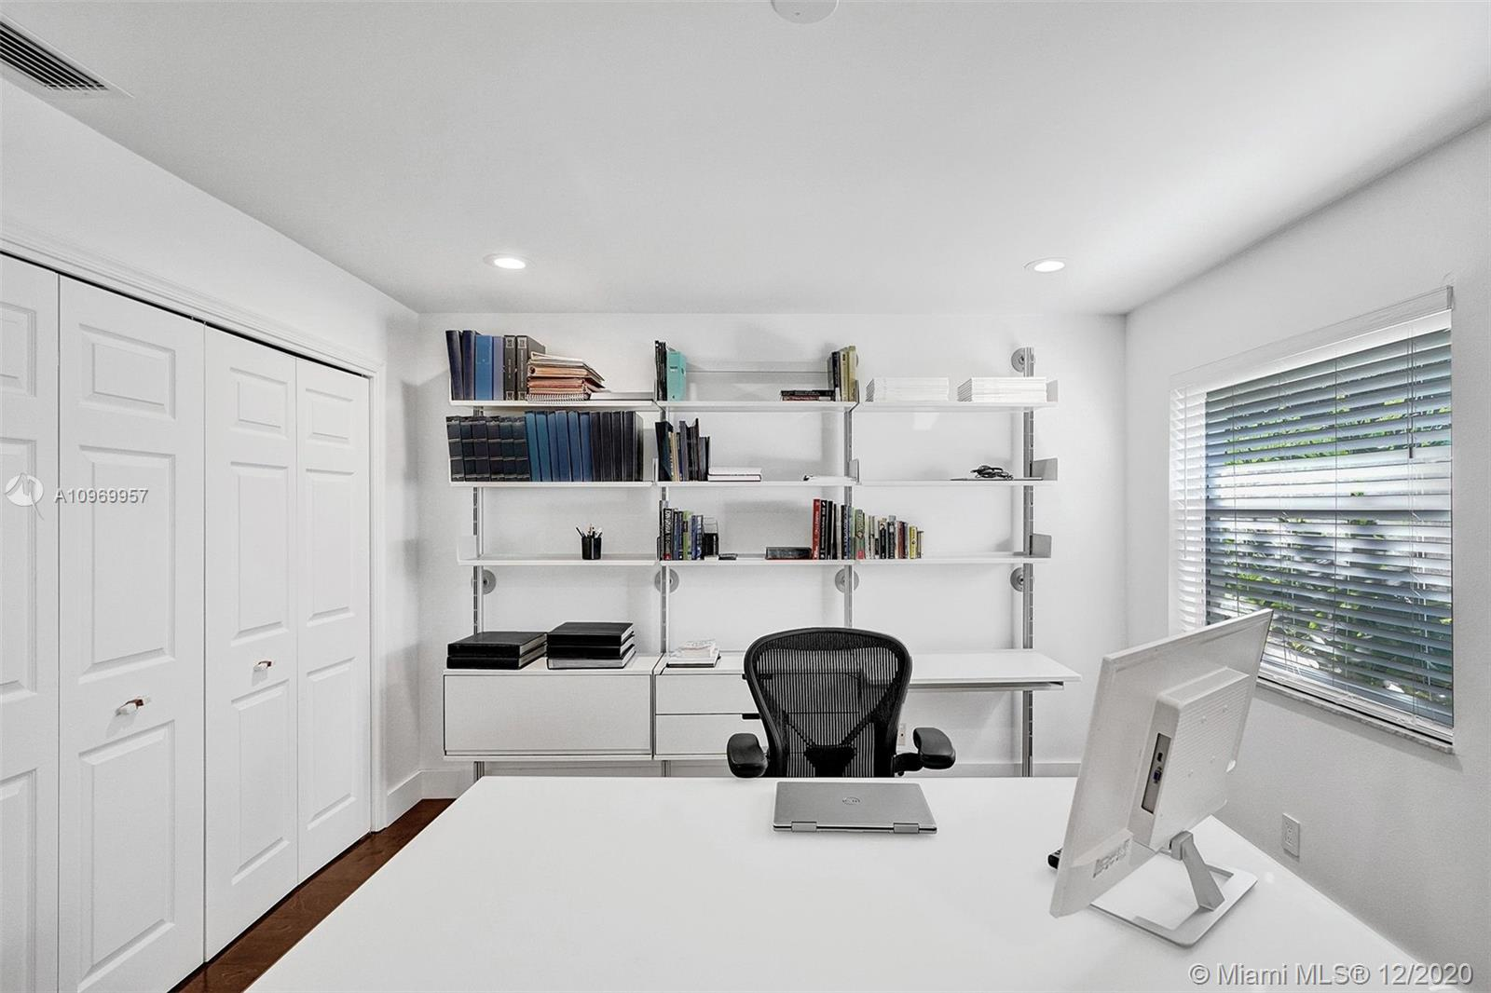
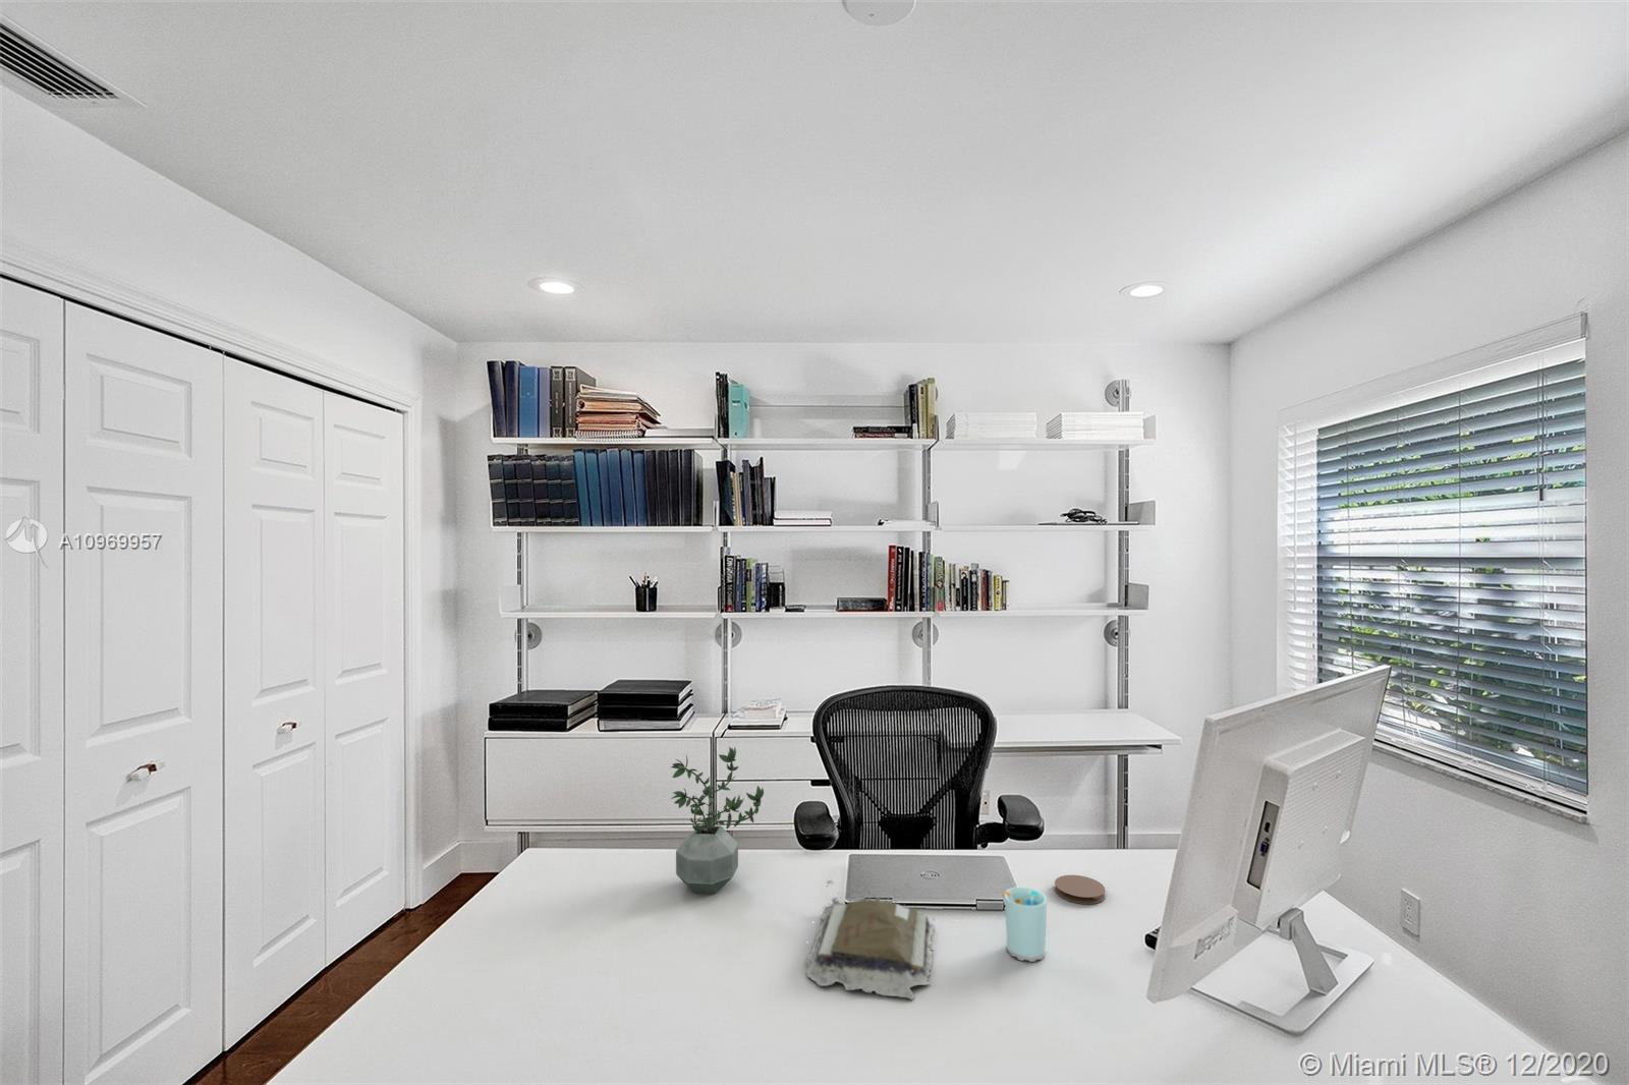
+ cup (1025, 917)
+ book (872, 925)
+ coaster (1079, 889)
+ potted plant (717, 819)
